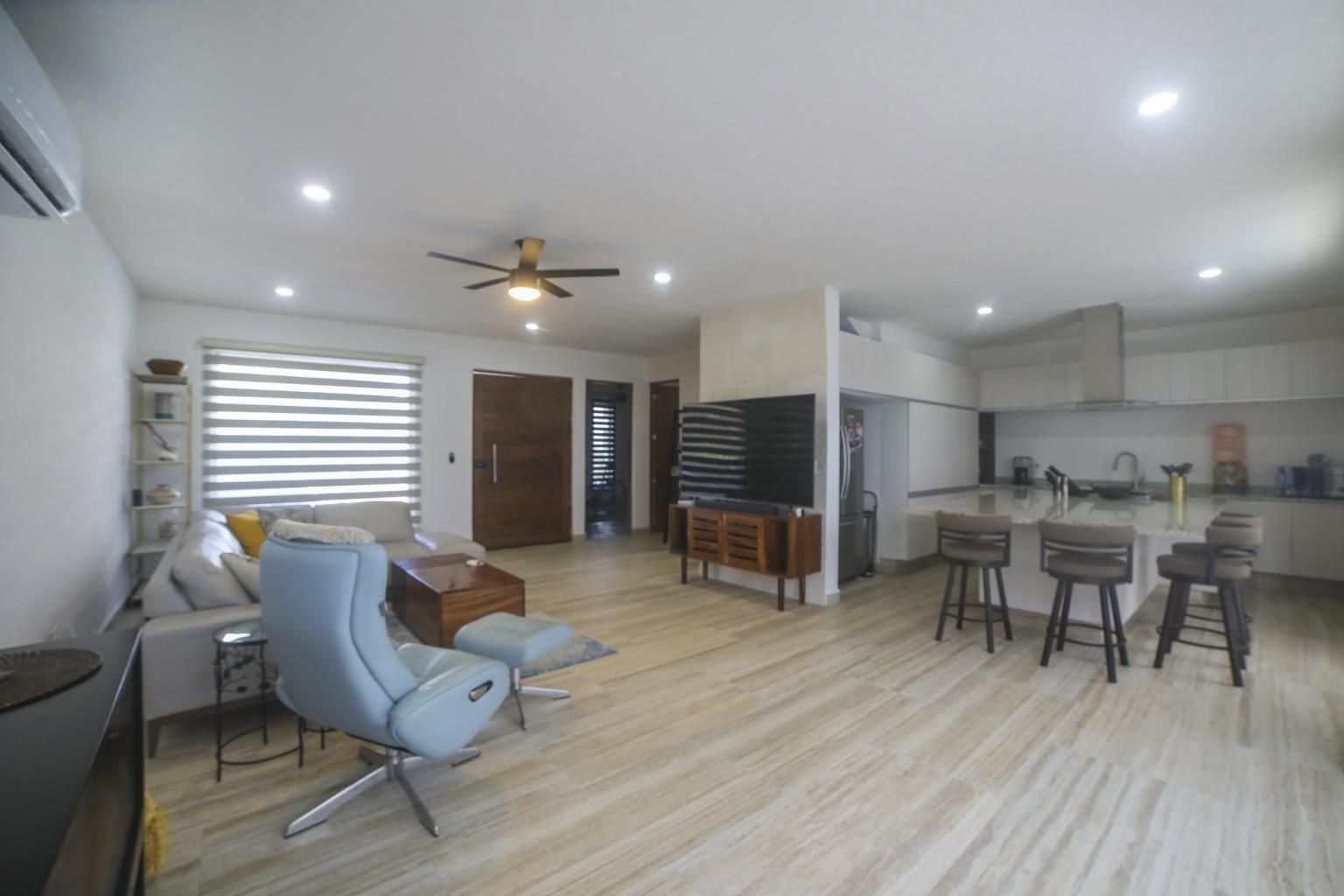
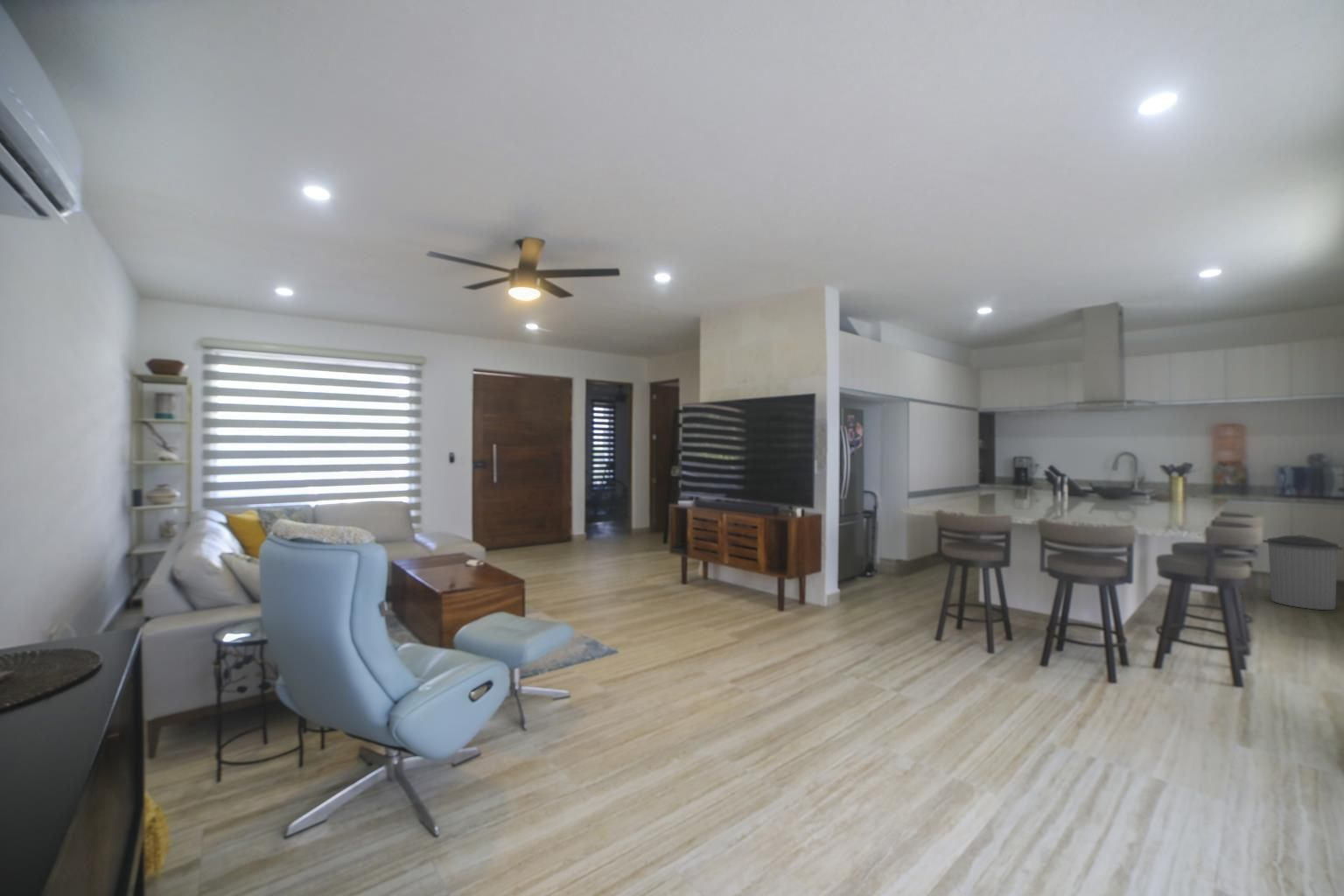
+ trash can (1301, 569)
